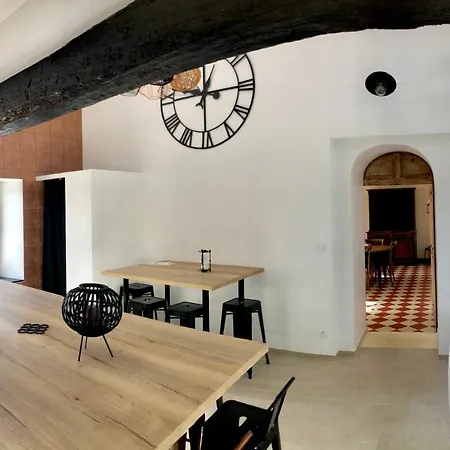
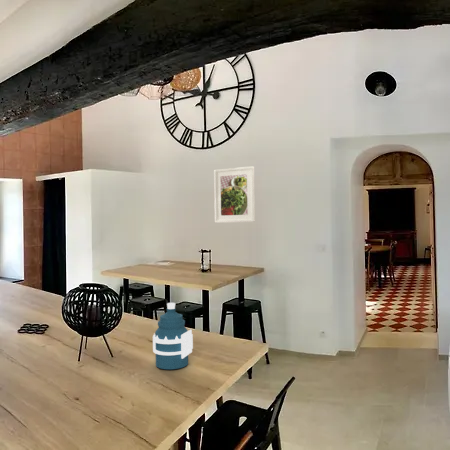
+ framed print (234, 195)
+ water bottle (171, 333)
